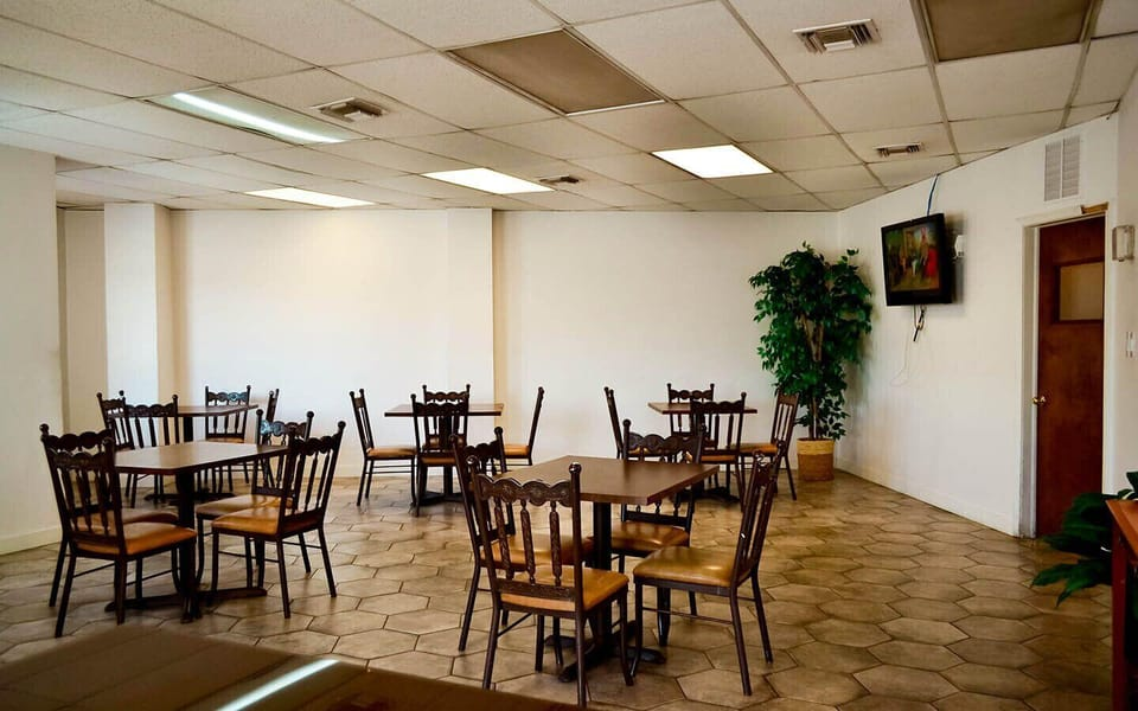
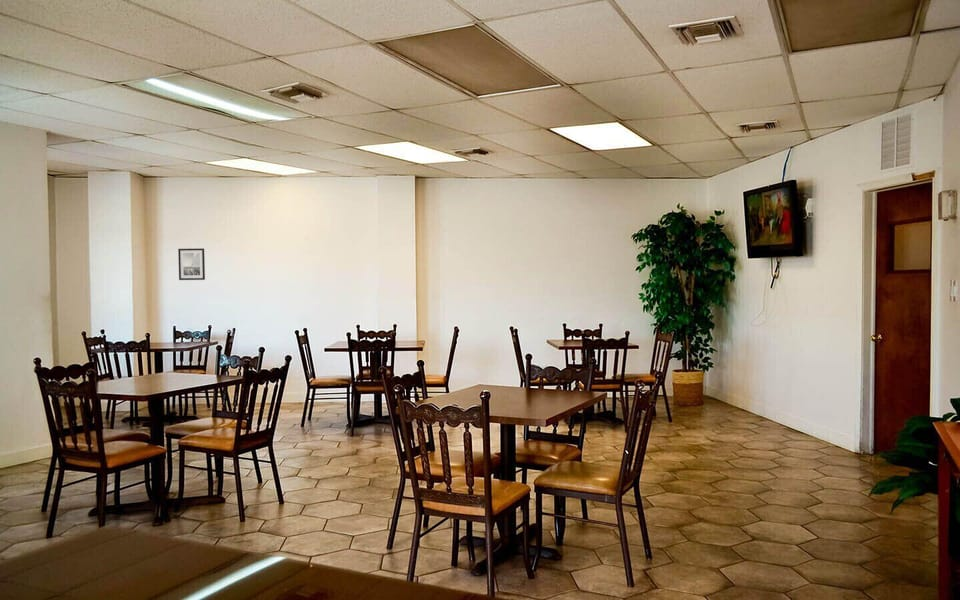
+ wall art (191, 264)
